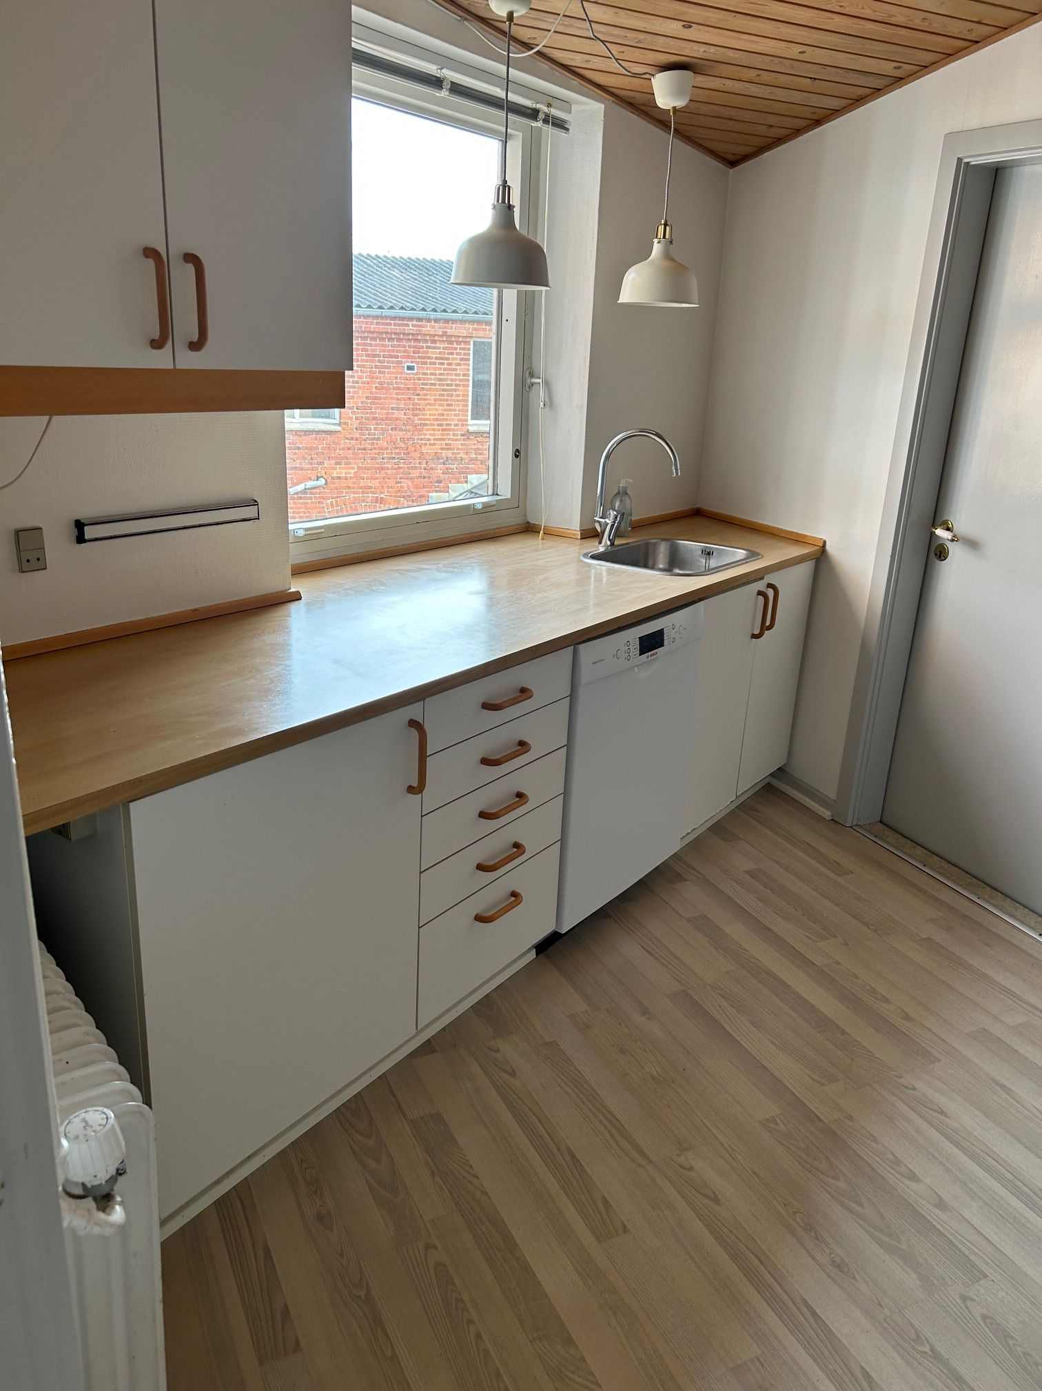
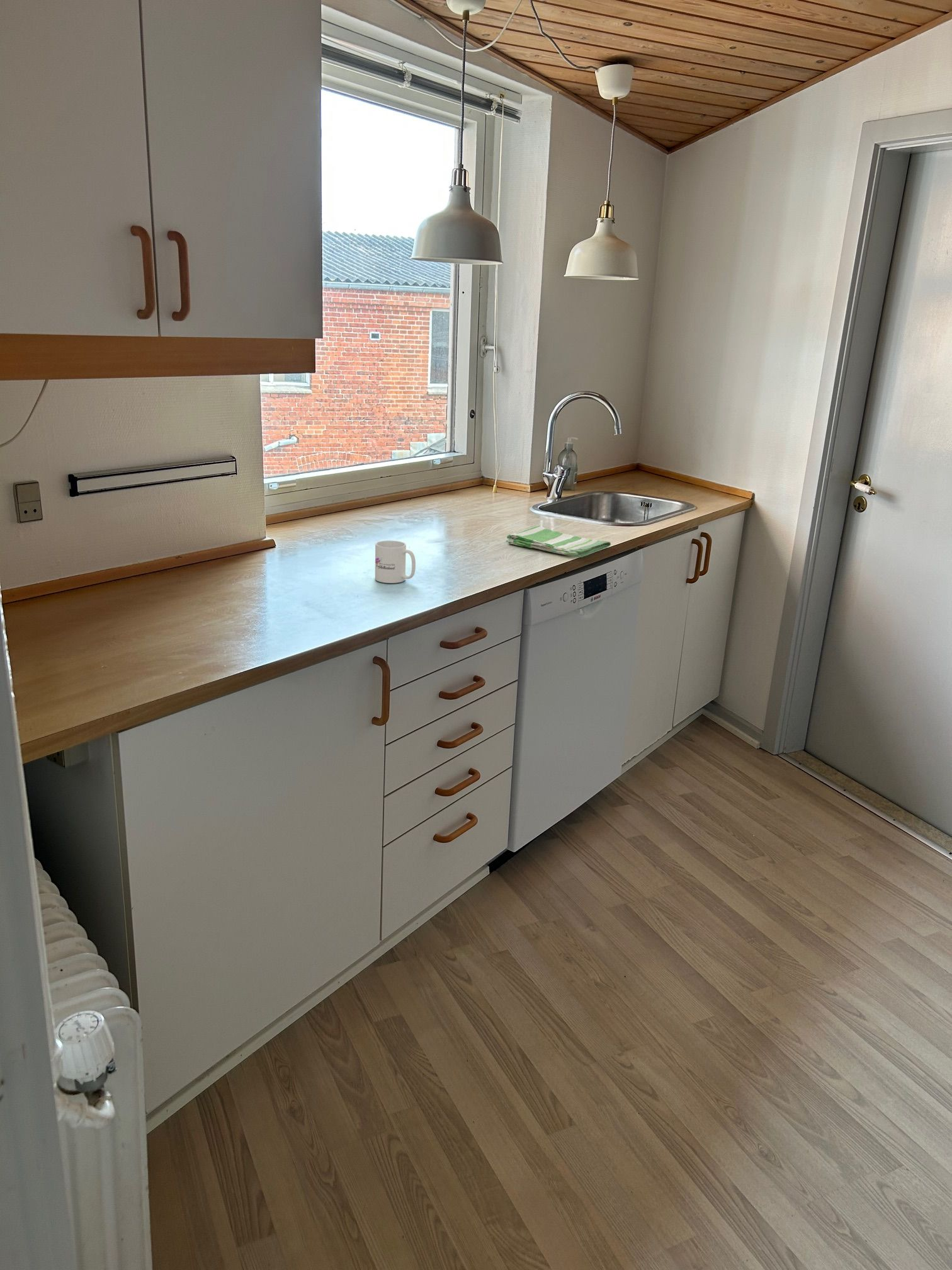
+ mug (396, 563)
+ dish towel (558, 541)
